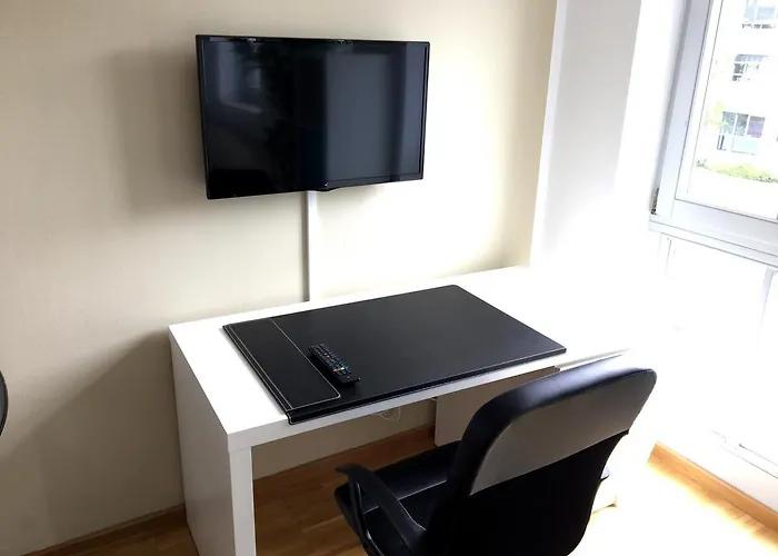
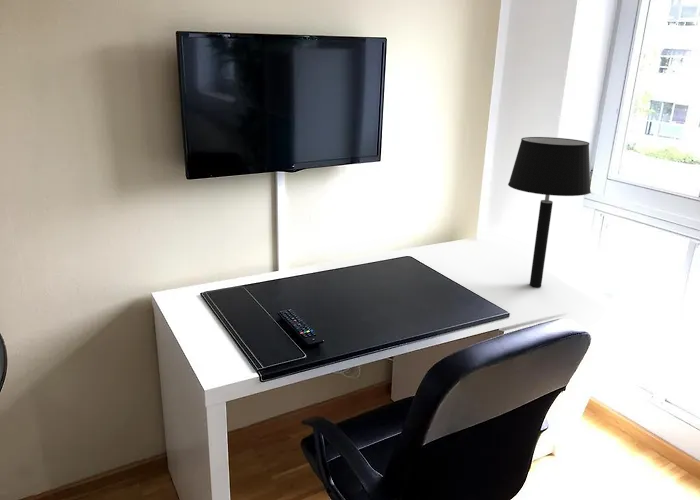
+ table lamp (544, 215)
